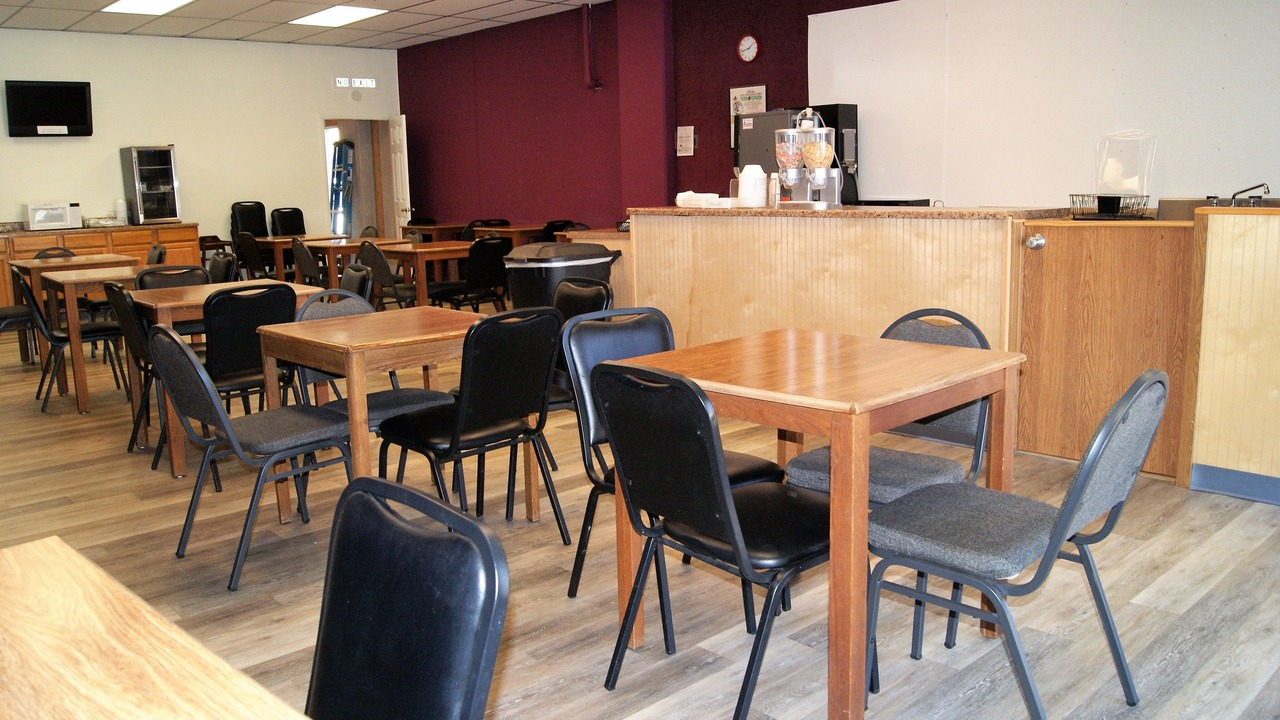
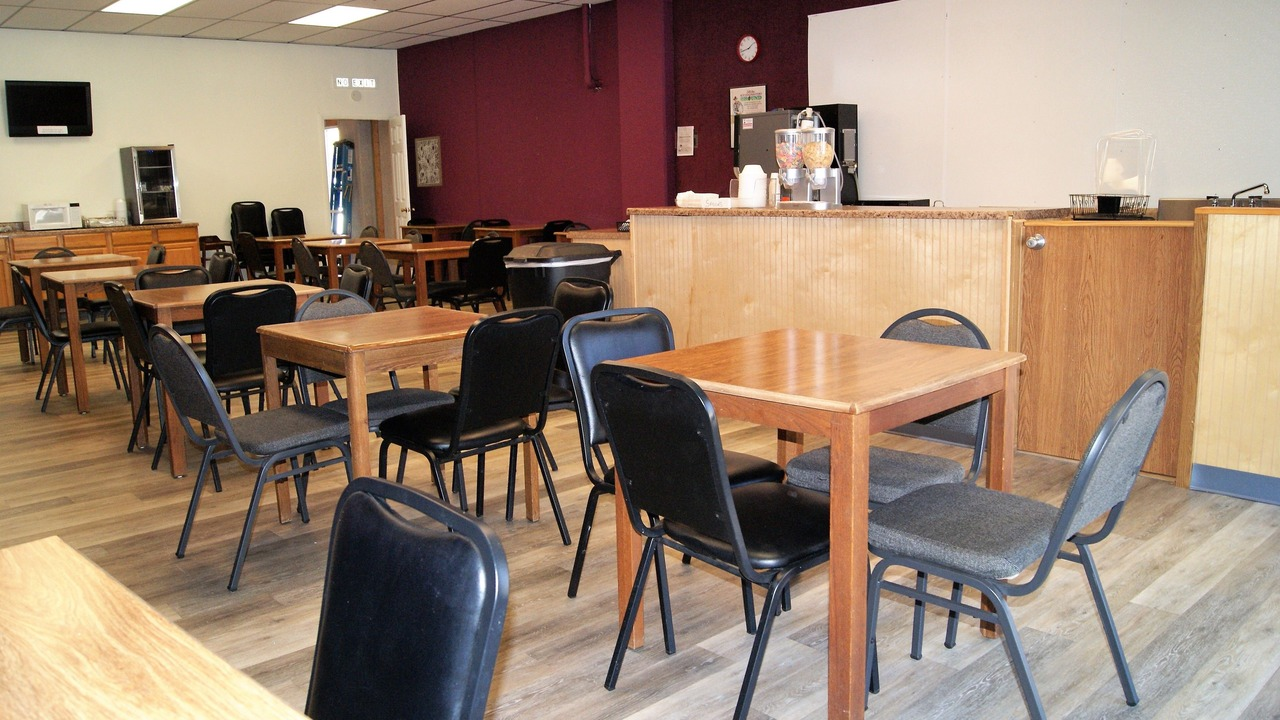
+ wall art (429, 161)
